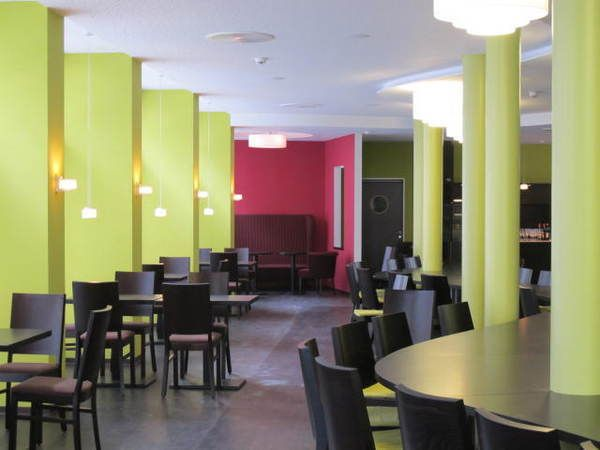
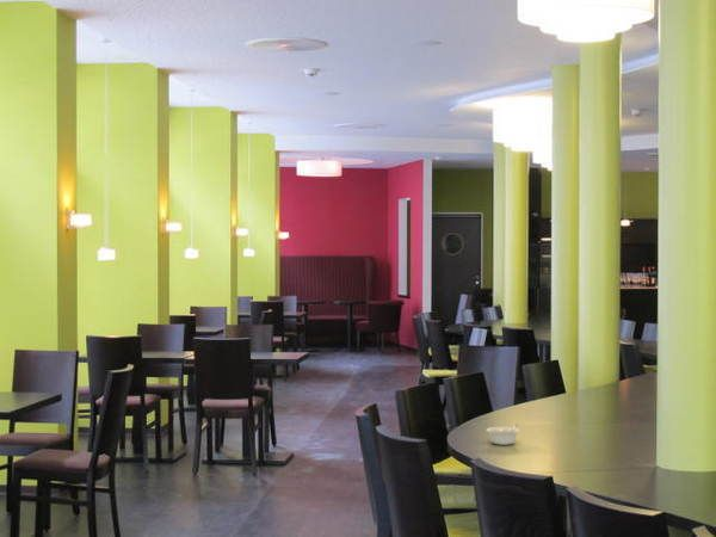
+ legume (502, 434)
